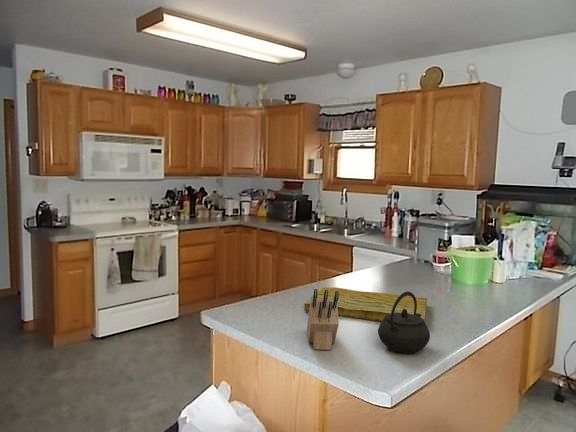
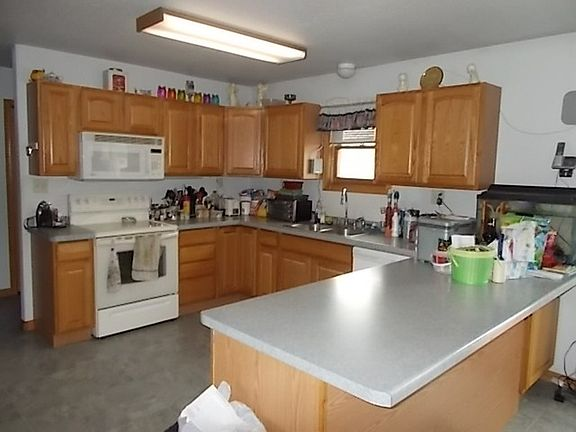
- cutting board (367, 303)
- knife block (322, 312)
- kettle (406, 319)
